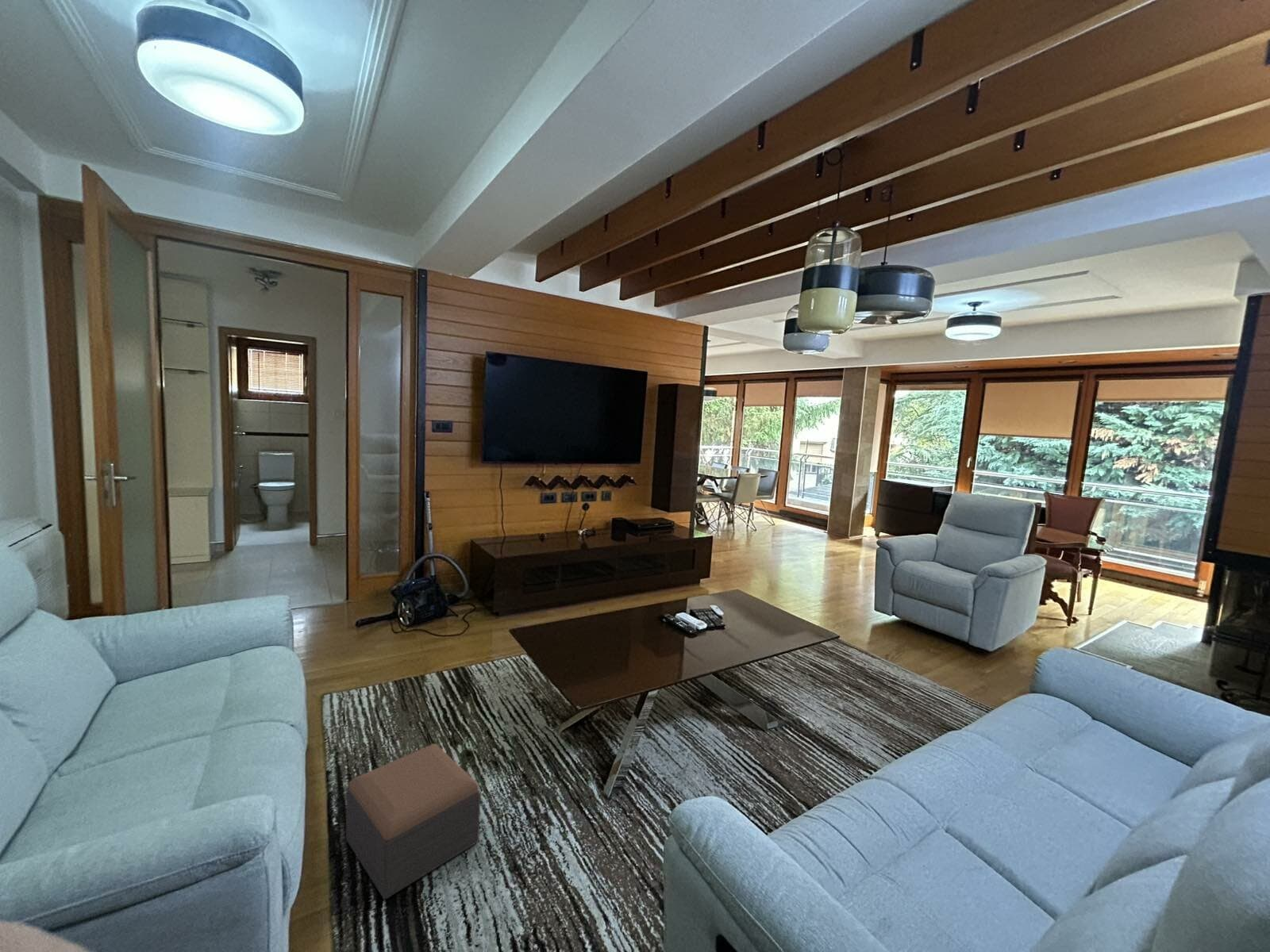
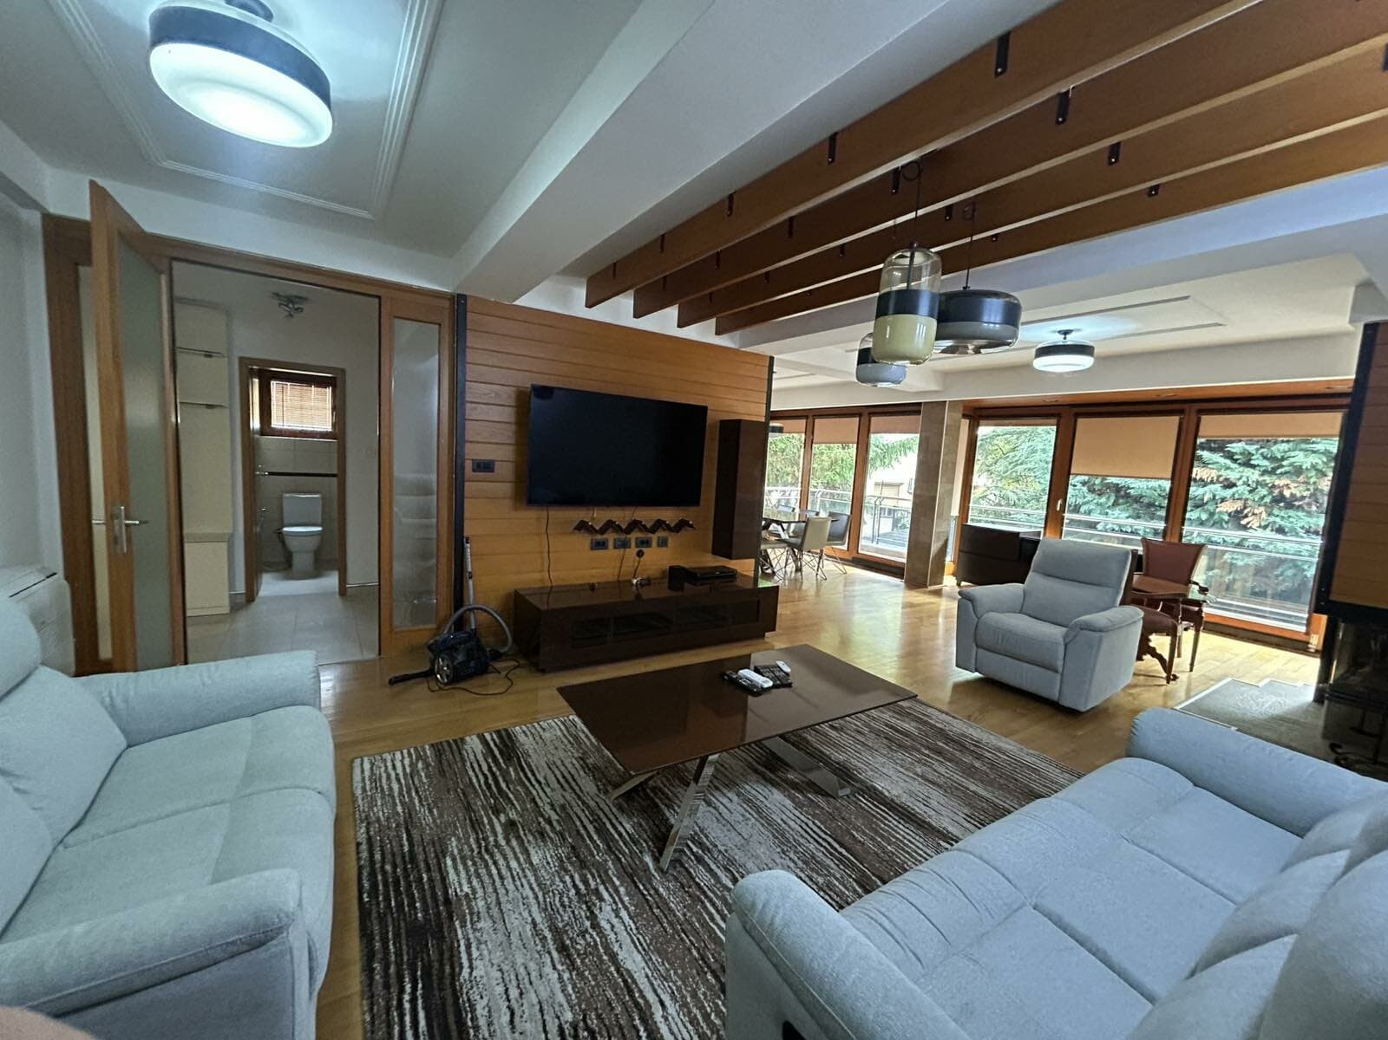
- footstool (414, 809)
